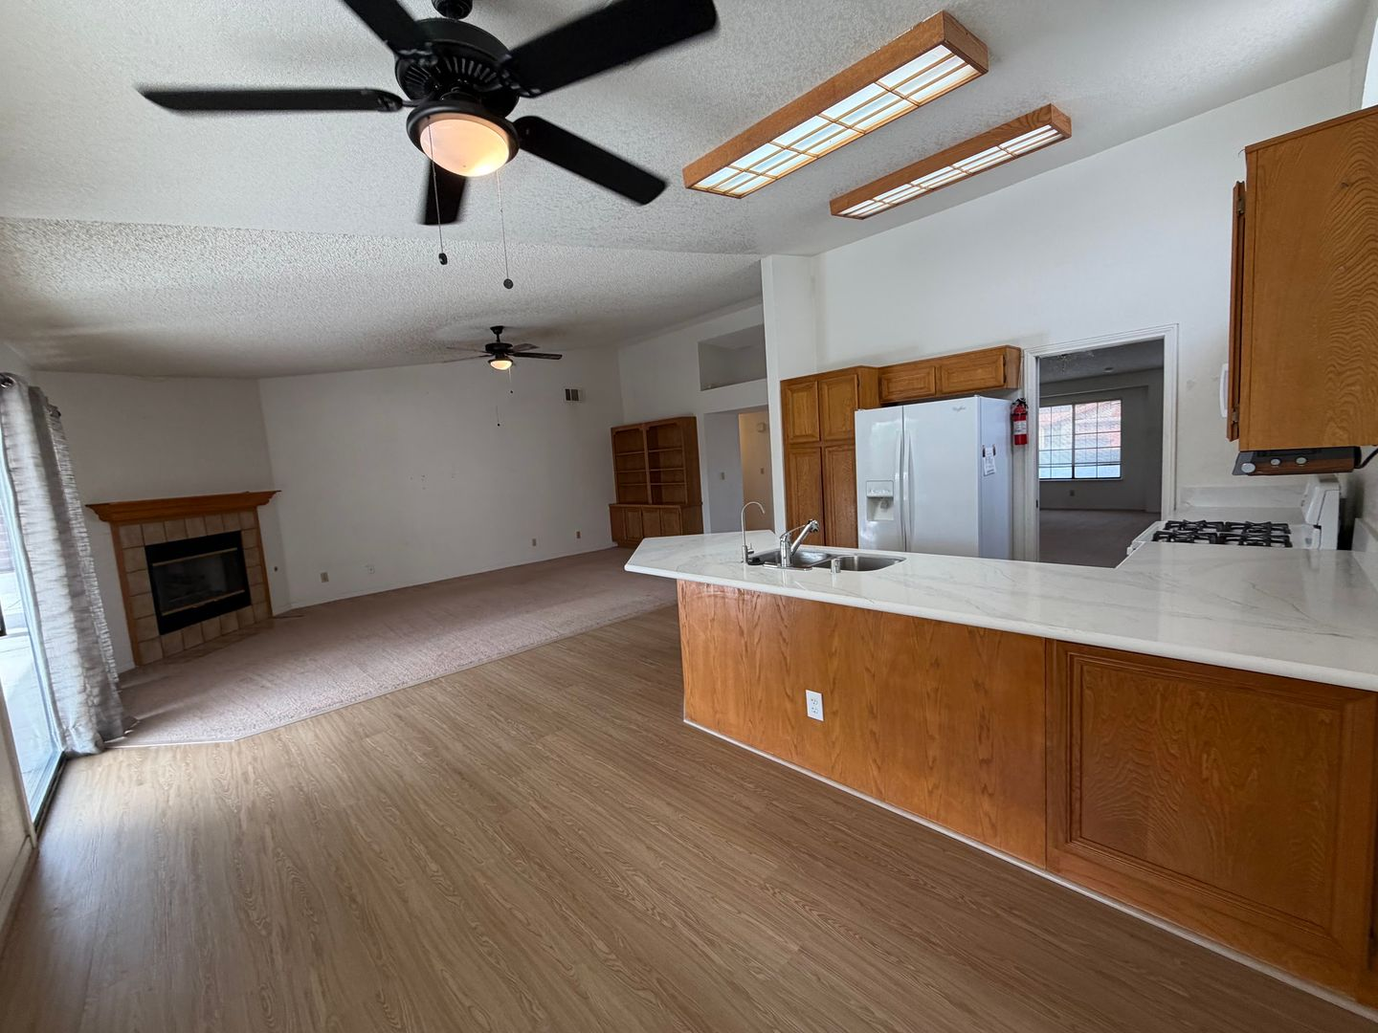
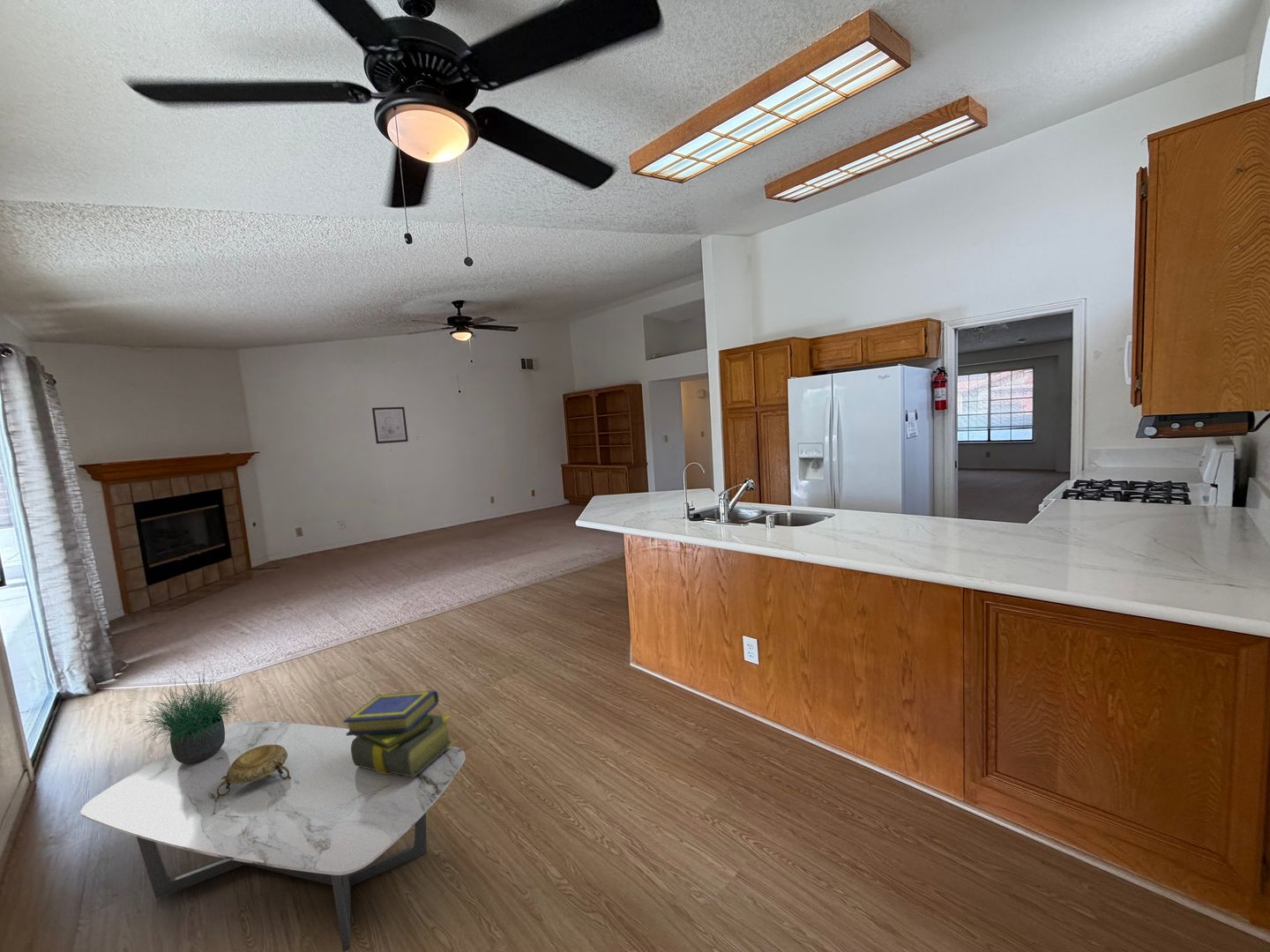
+ potted plant (193, 710)
+ coffee table (288, 827)
+ decorative bowl (254, 769)
+ stack of books (396, 729)
+ wall art (390, 425)
